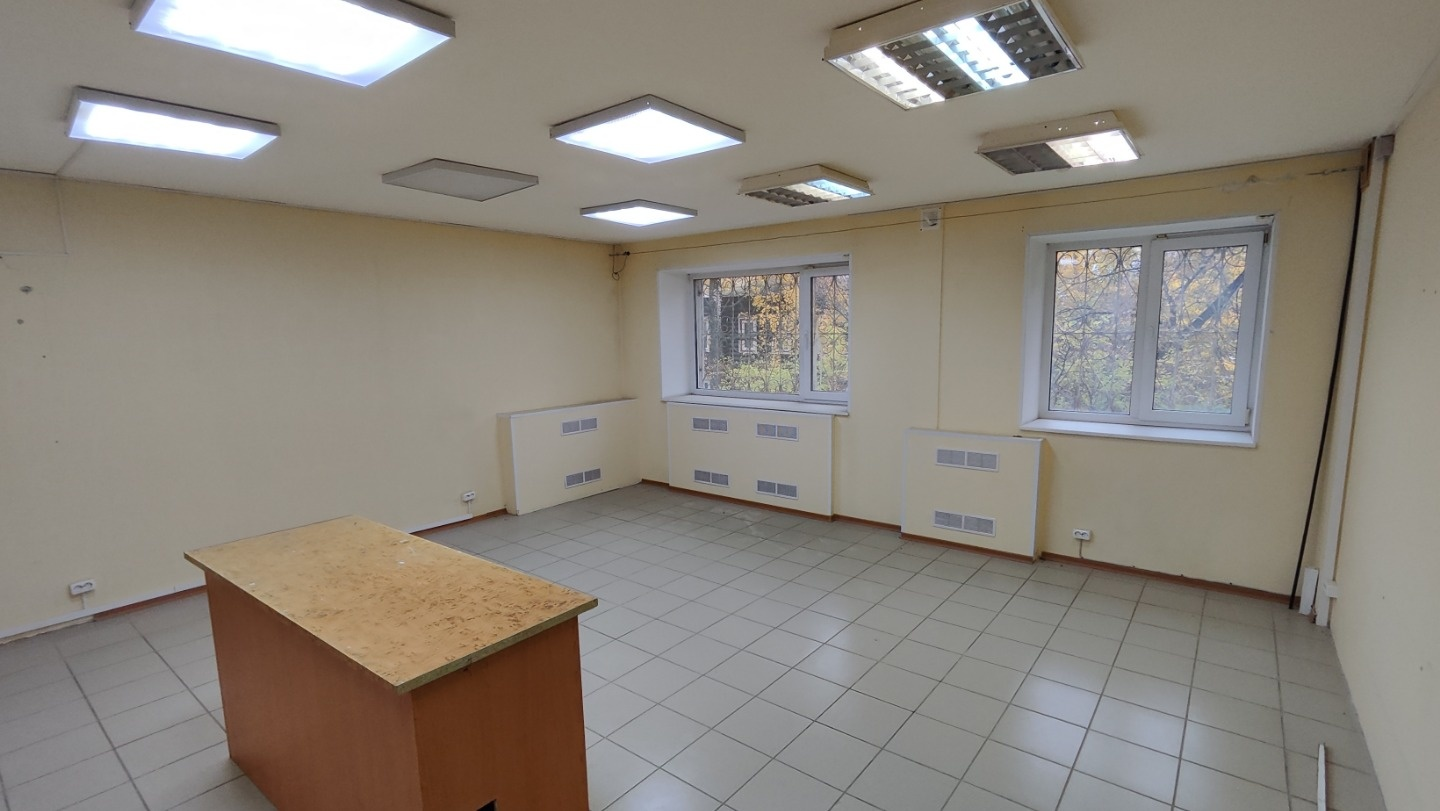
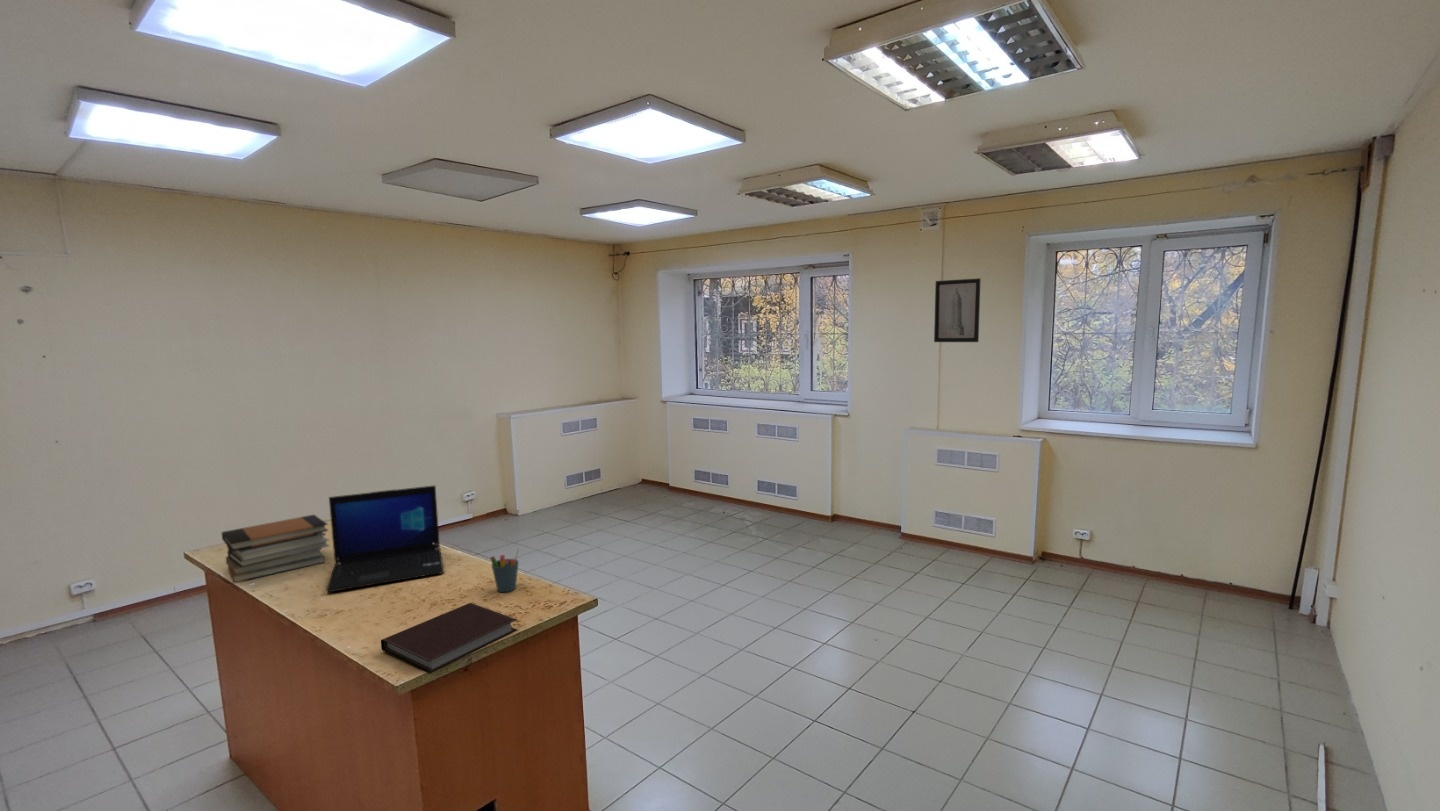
+ laptop (385, 535)
+ wall art (956, 311)
+ notebook (451, 634)
+ pen holder (505, 569)
+ book stack (277, 546)
